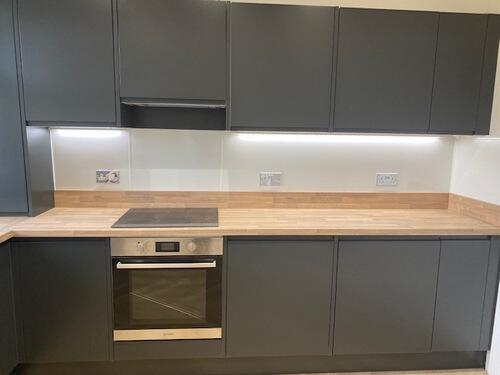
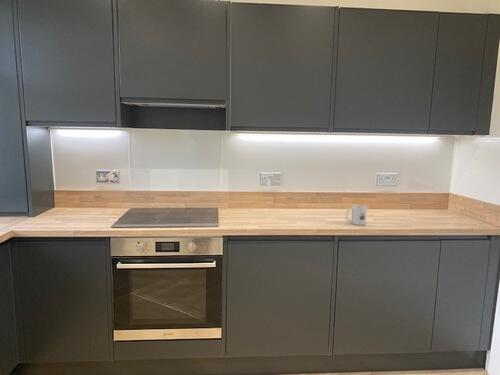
+ mug (356, 215)
